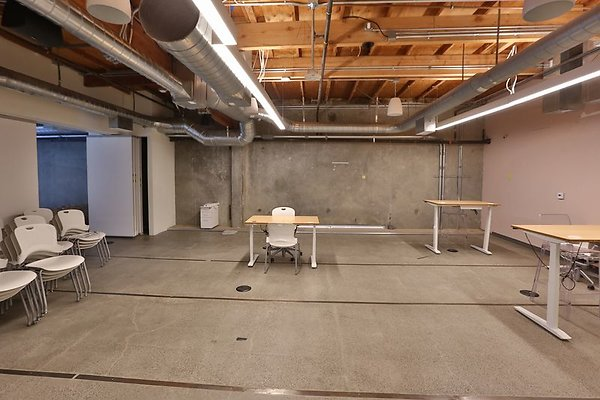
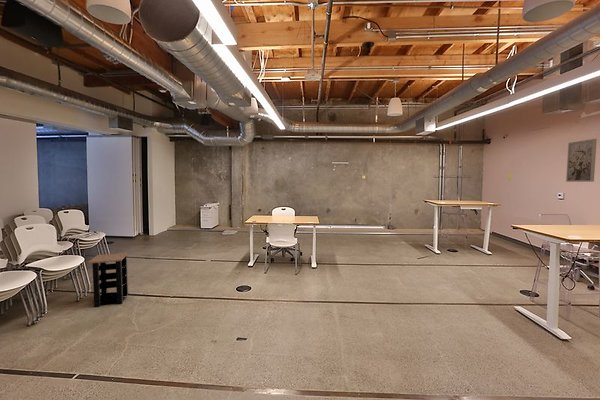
+ wall art (580, 161)
+ side table (110, 278)
